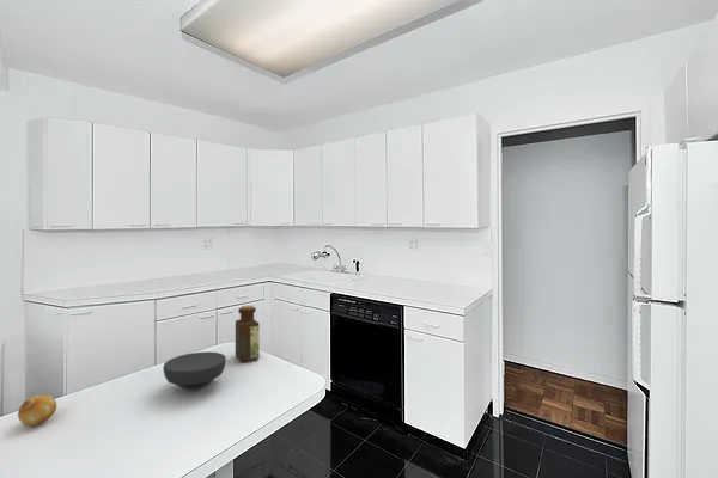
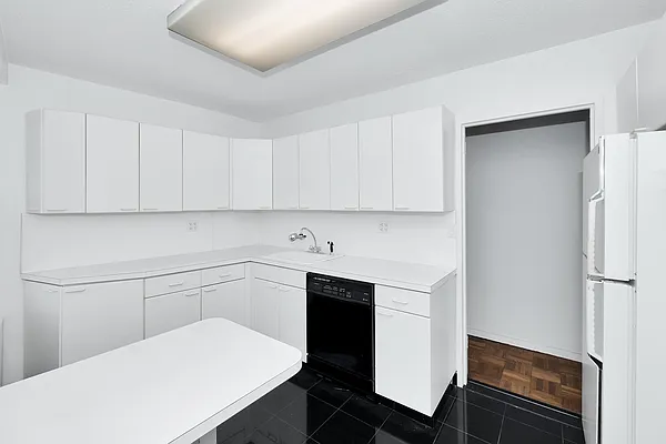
- bowl (195, 374)
- fruit (37, 409)
- bottle (247, 331)
